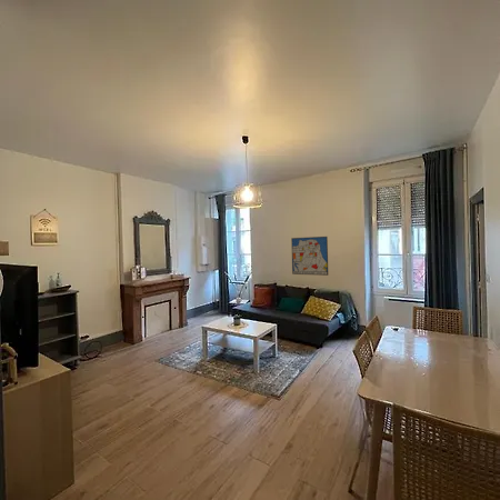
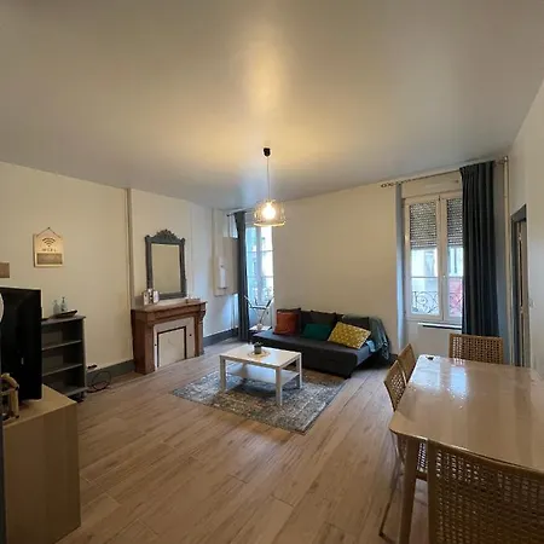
- wall art (309, 256)
